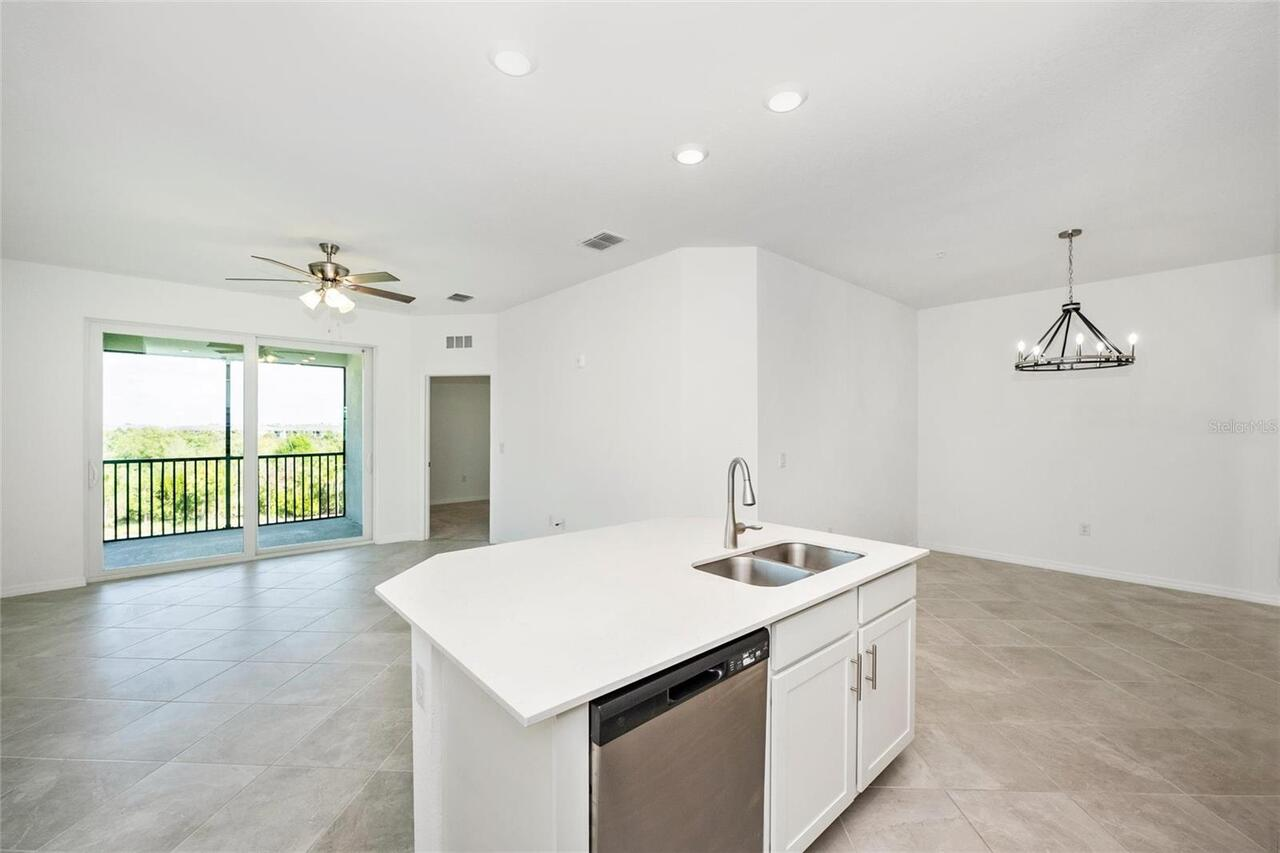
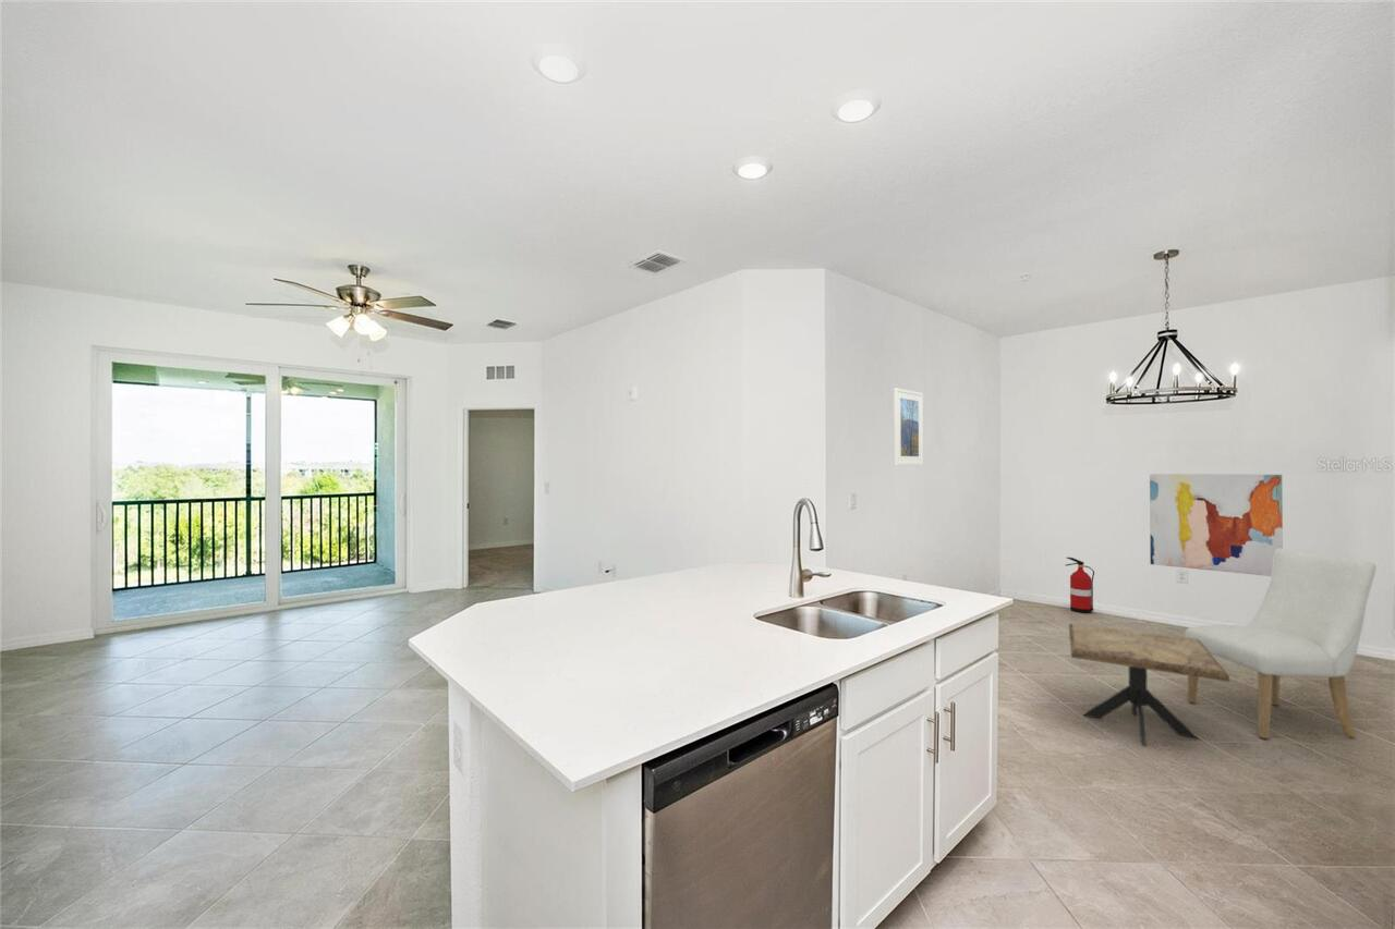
+ side table (1138, 685)
+ wall art (1212, 522)
+ chair (1276, 637)
+ fire extinguisher (1079, 584)
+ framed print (909, 427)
